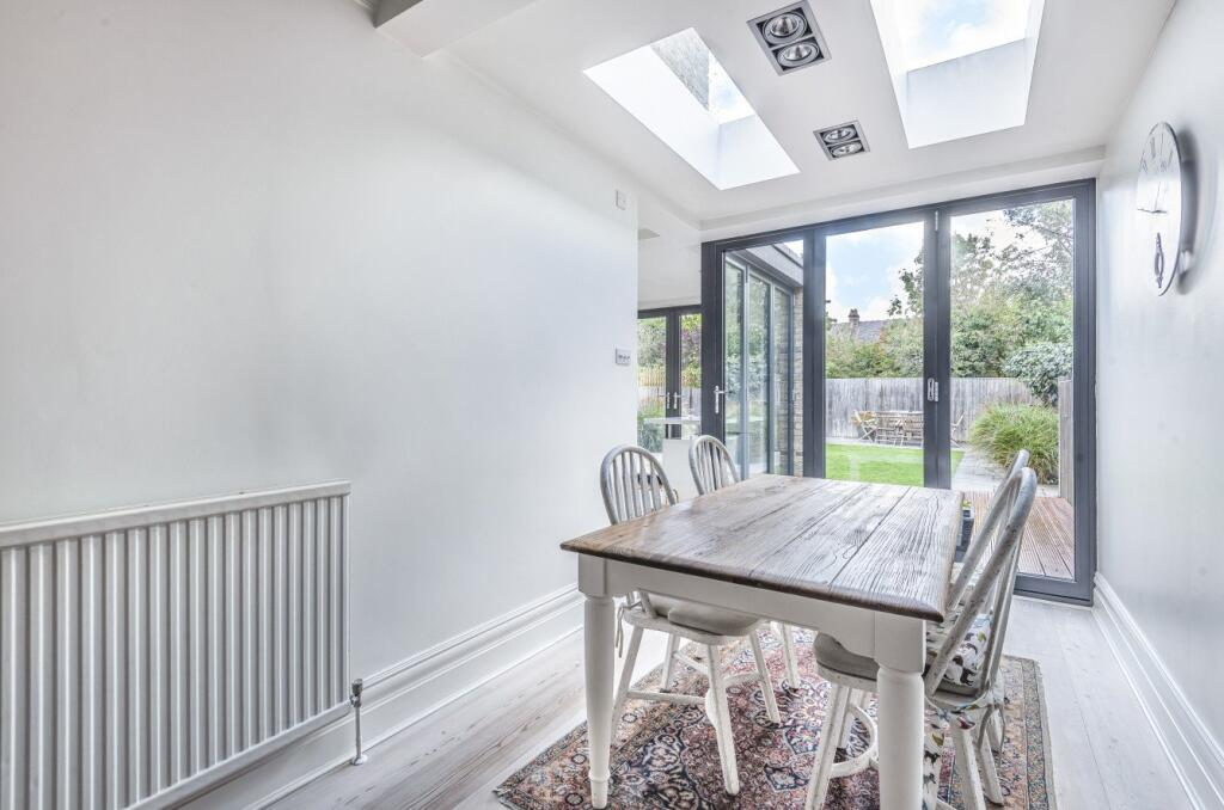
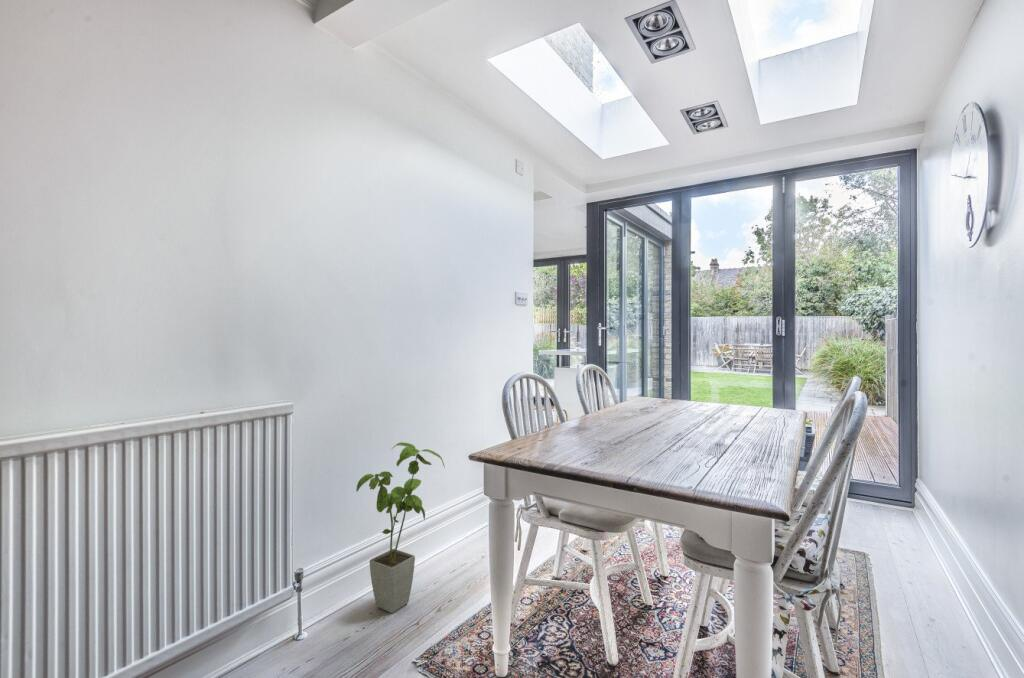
+ house plant (403, 521)
